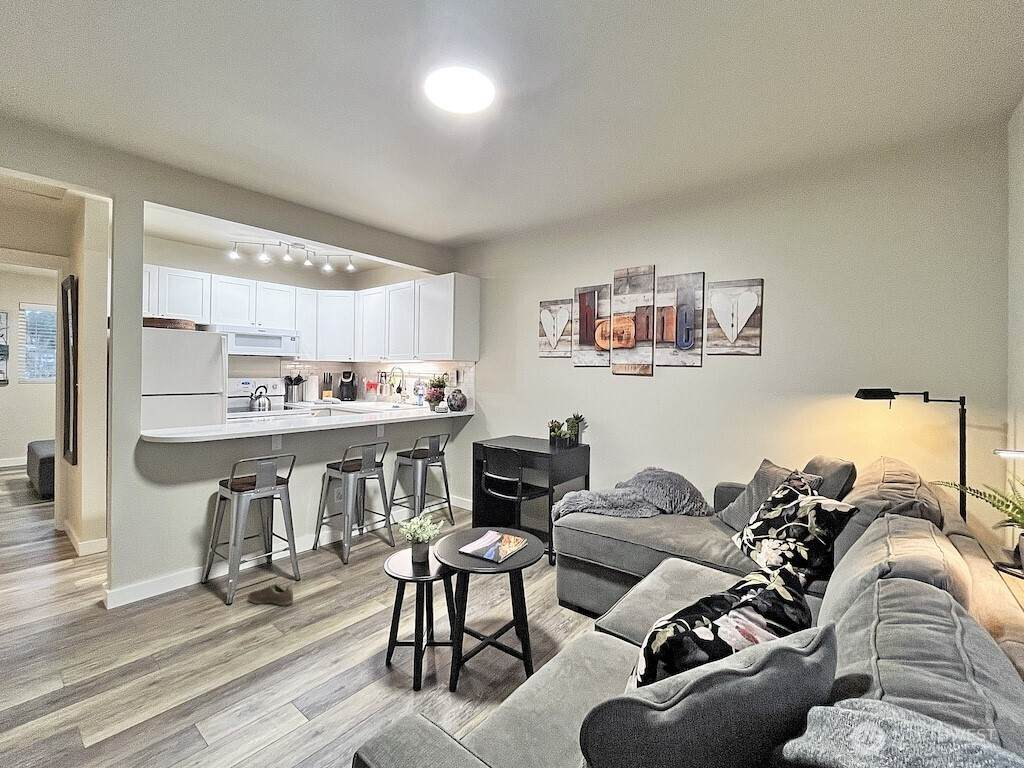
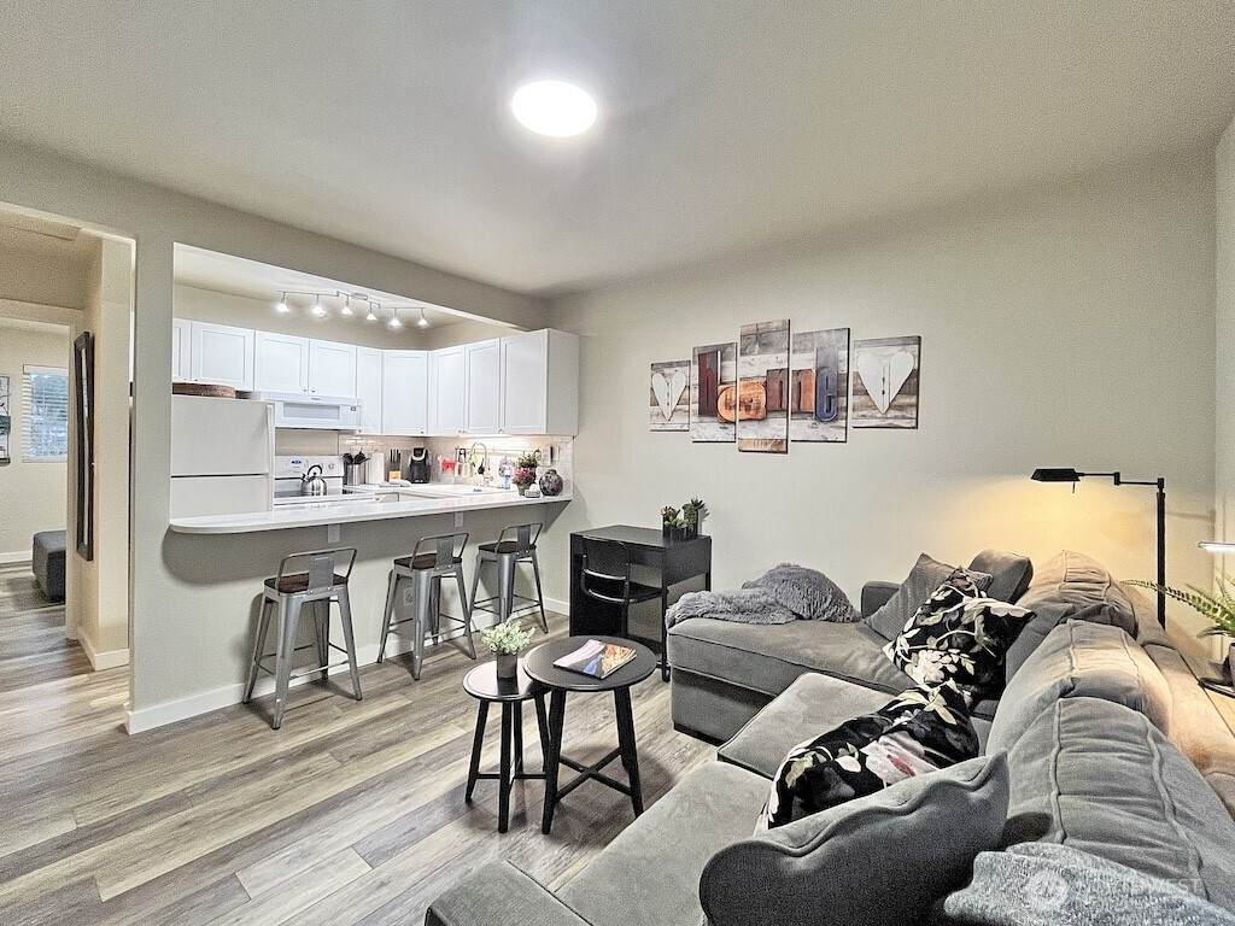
- sneaker (271, 592)
